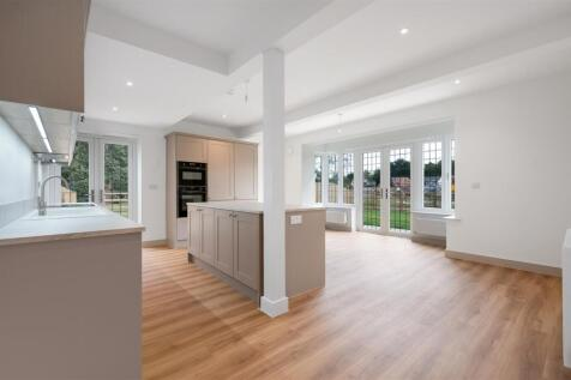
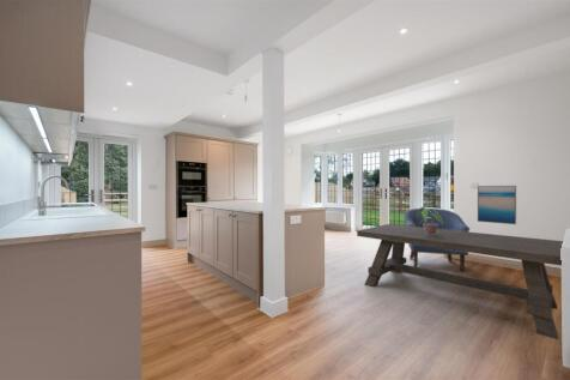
+ potted plant (431, 221)
+ dining table (450, 273)
+ wall art (496, 204)
+ chair (437, 228)
